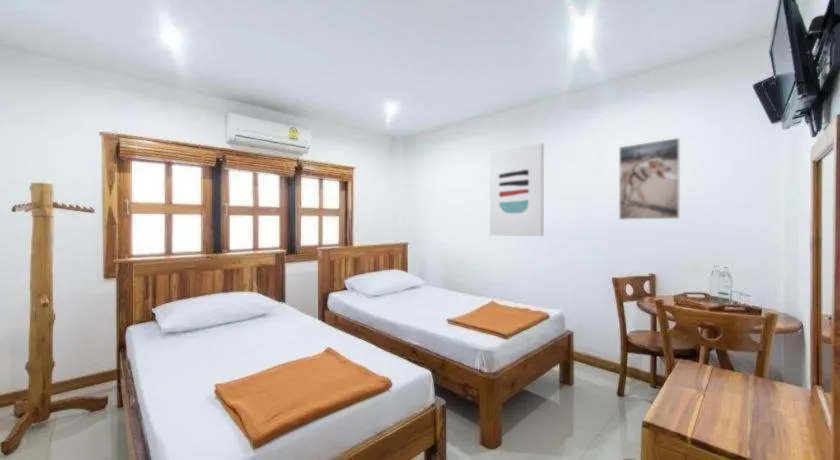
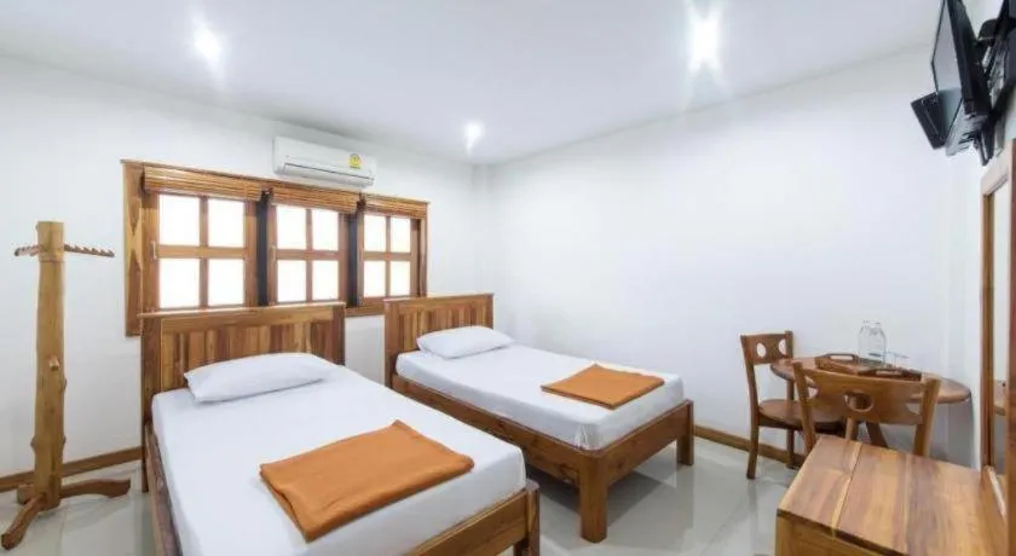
- wall art (515, 192)
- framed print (648, 181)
